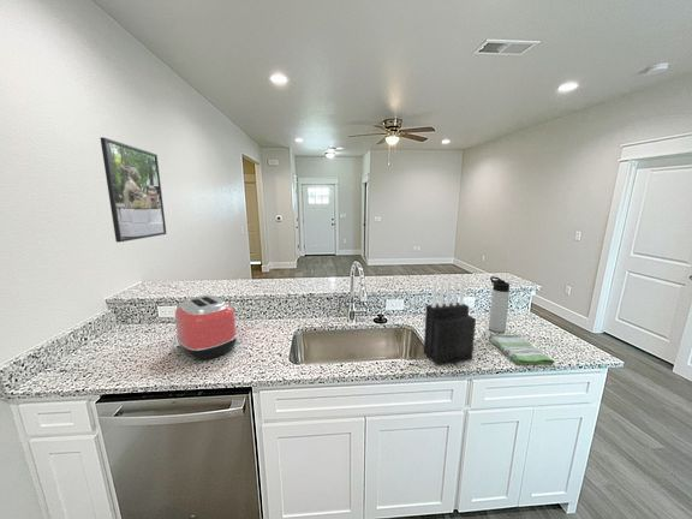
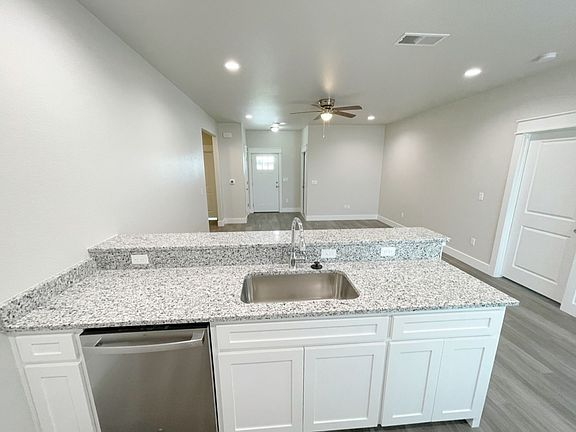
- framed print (138, 193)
- thermos bottle (496, 304)
- toaster (204, 323)
- knife block (451, 321)
- dish towel (518, 347)
